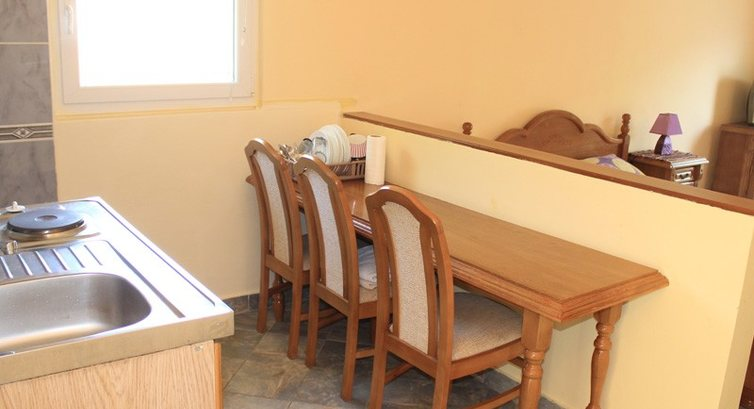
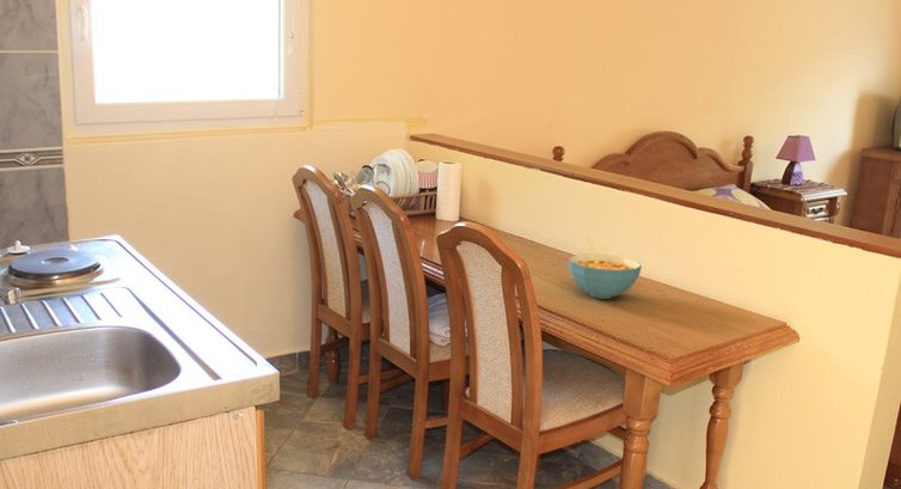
+ cereal bowl (602, 279)
